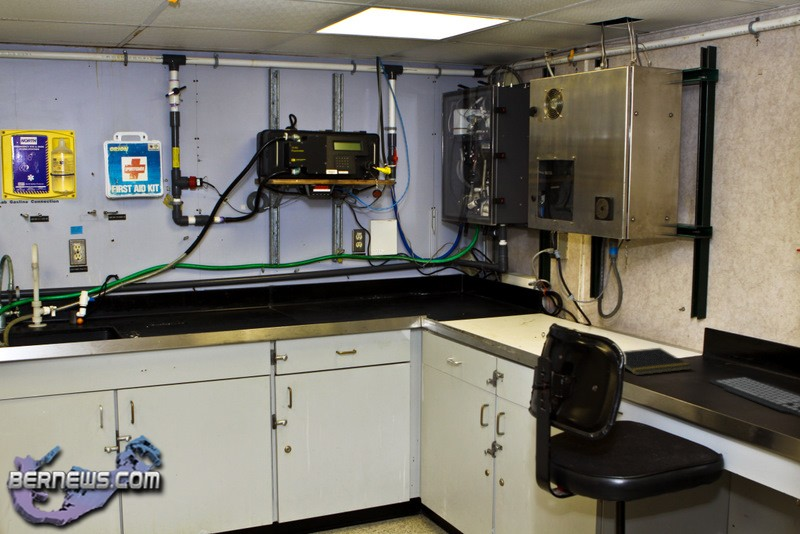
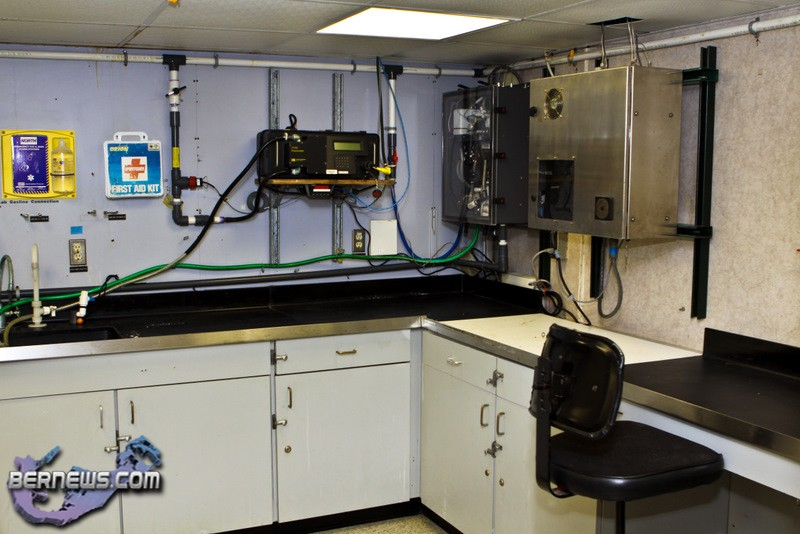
- keyboard (781, 400)
- notepad (648, 360)
